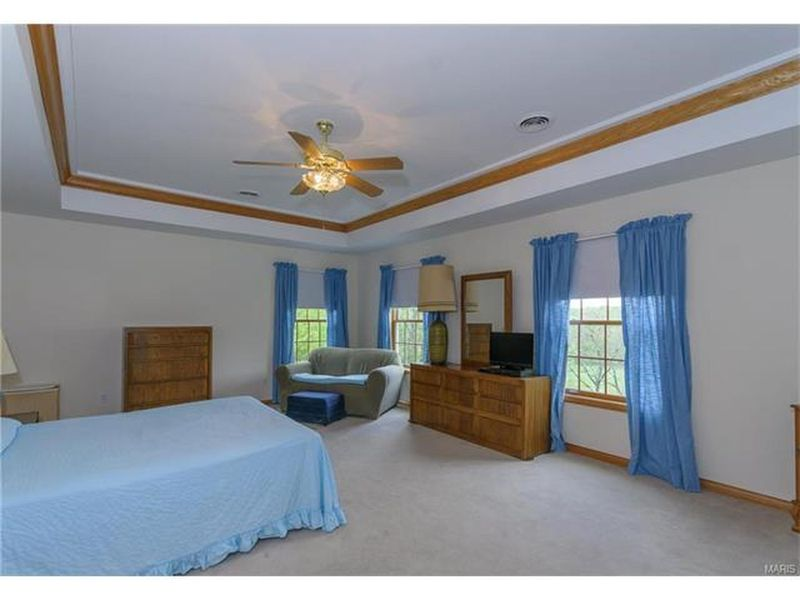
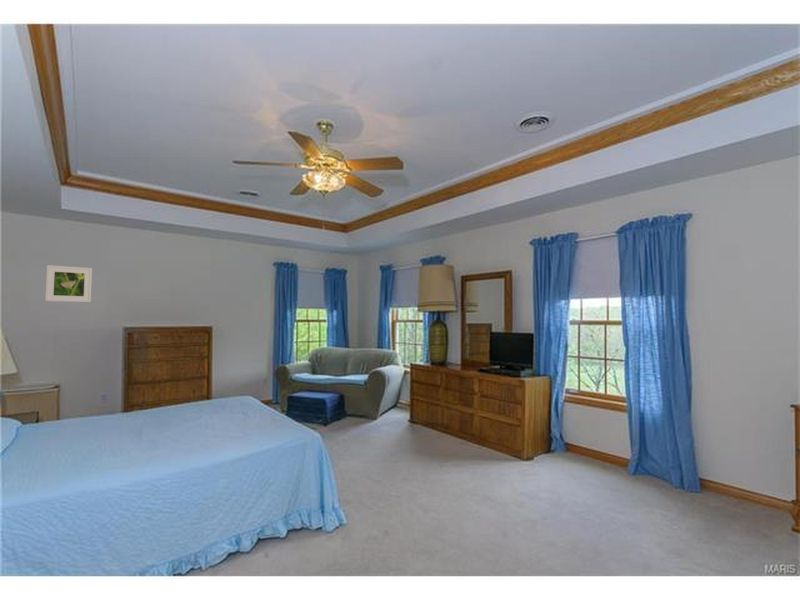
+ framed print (69, 284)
